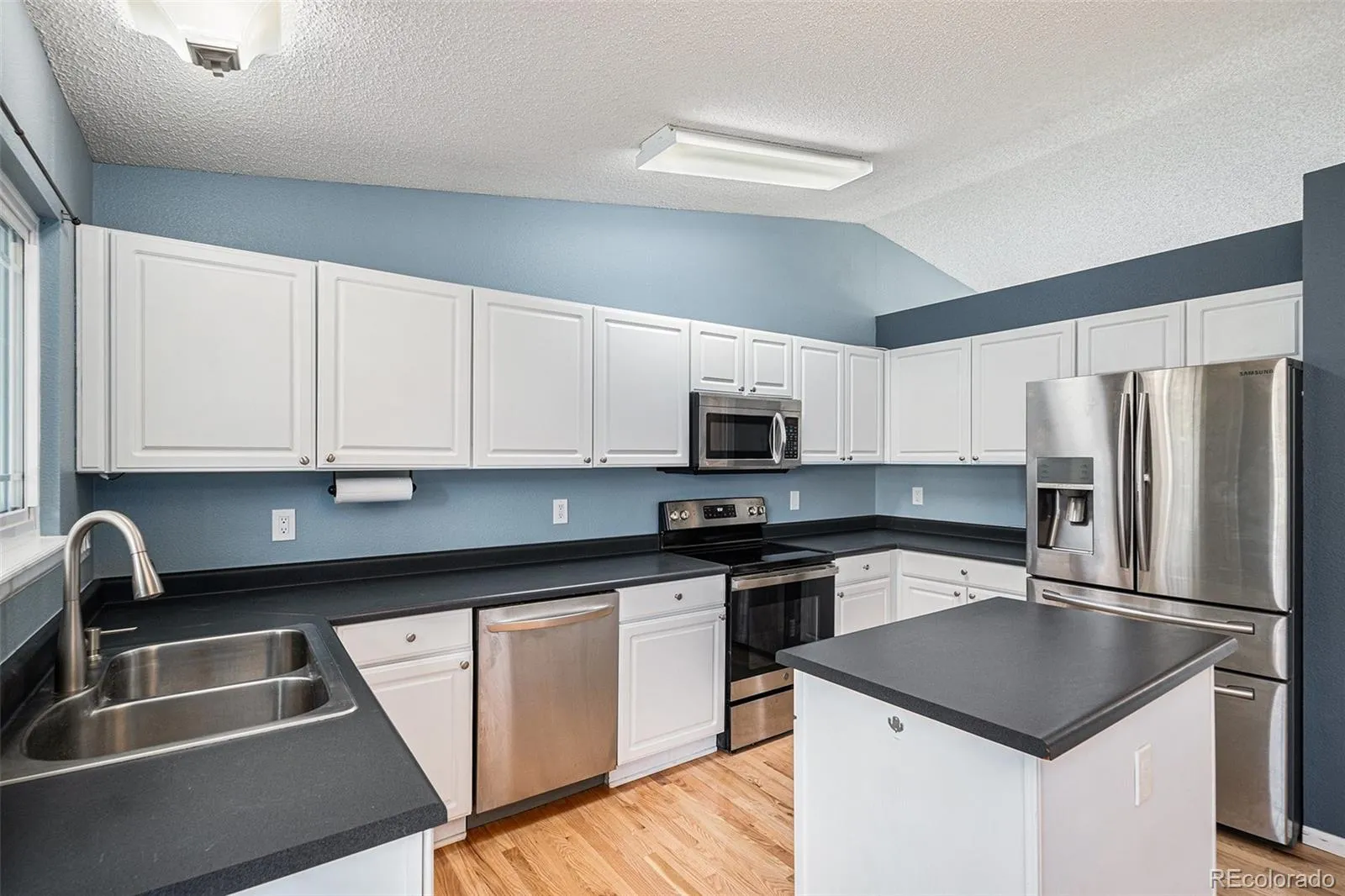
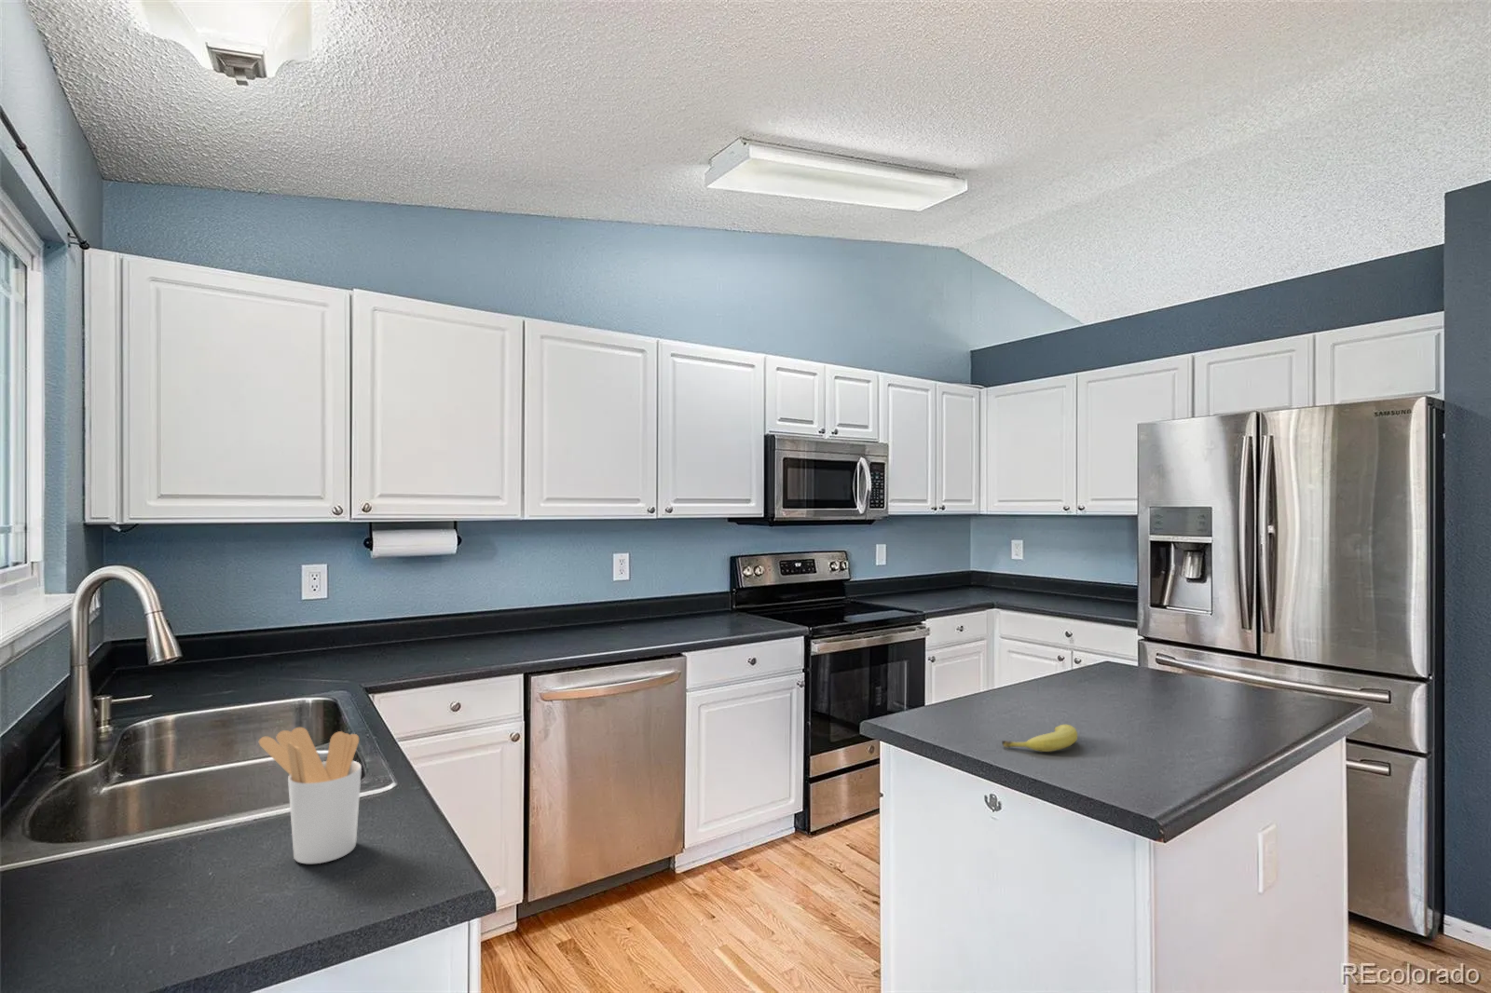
+ utensil holder (312, 789)
+ fruit (1048, 736)
